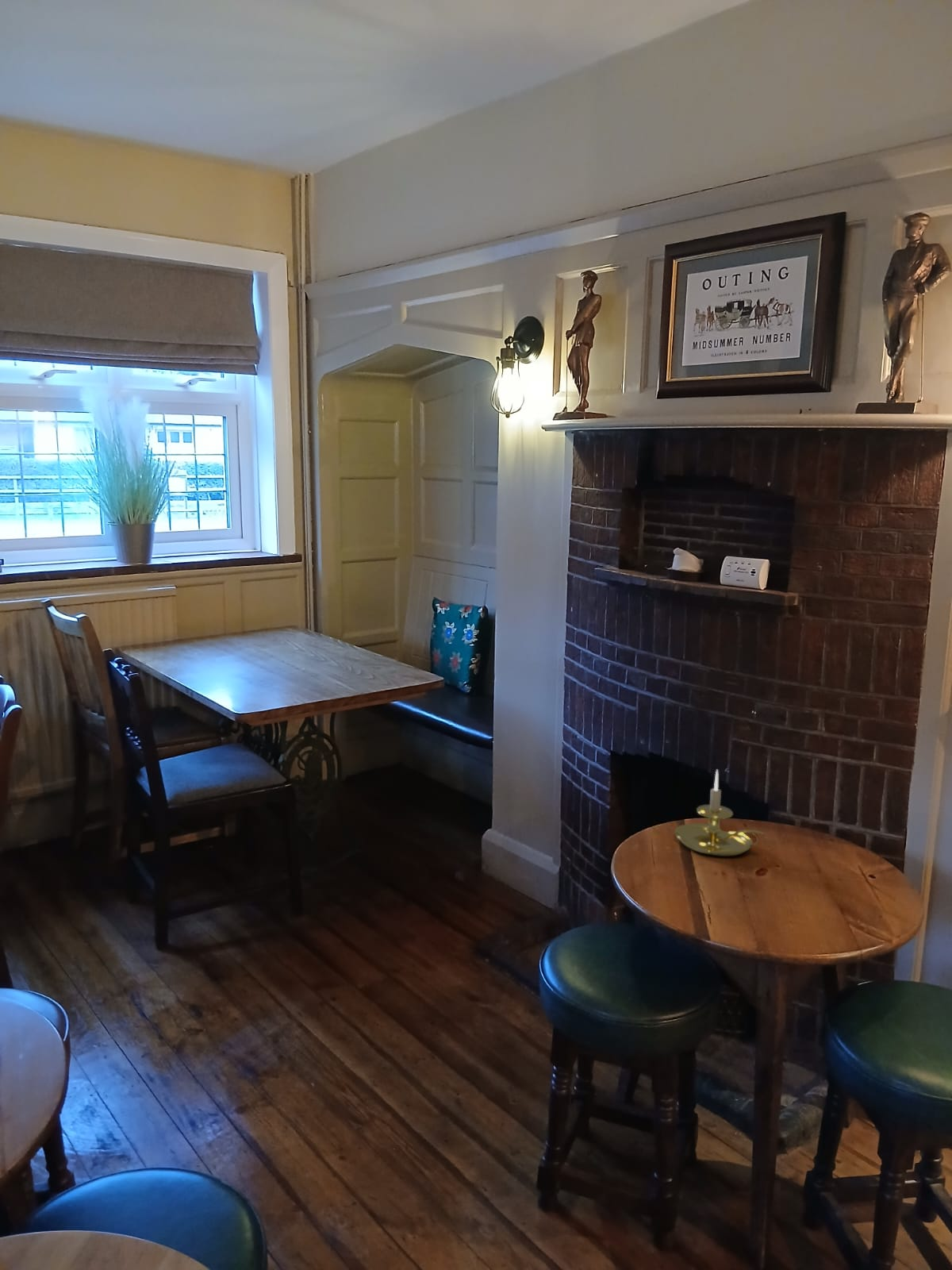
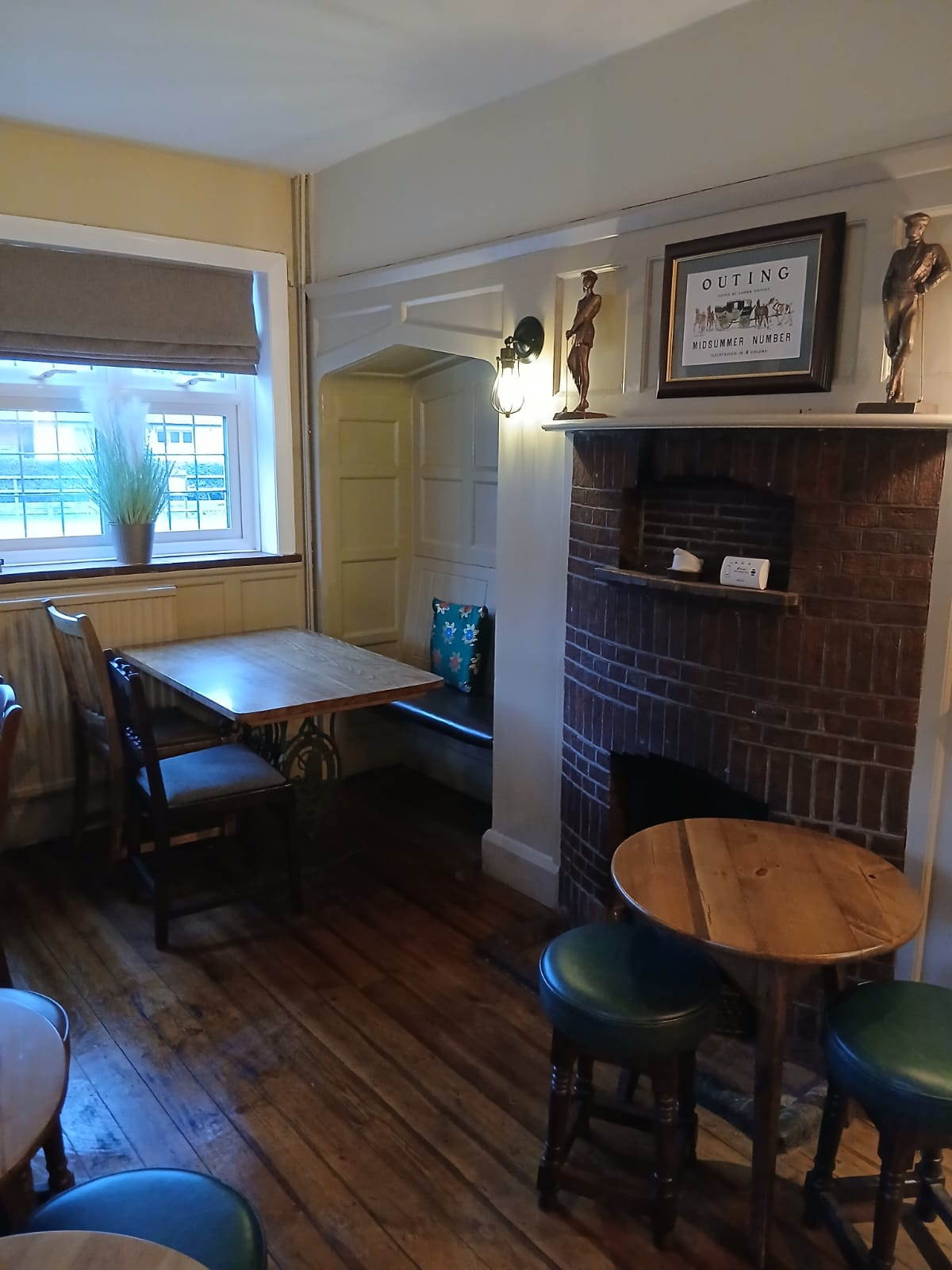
- candle holder (720, 809)
